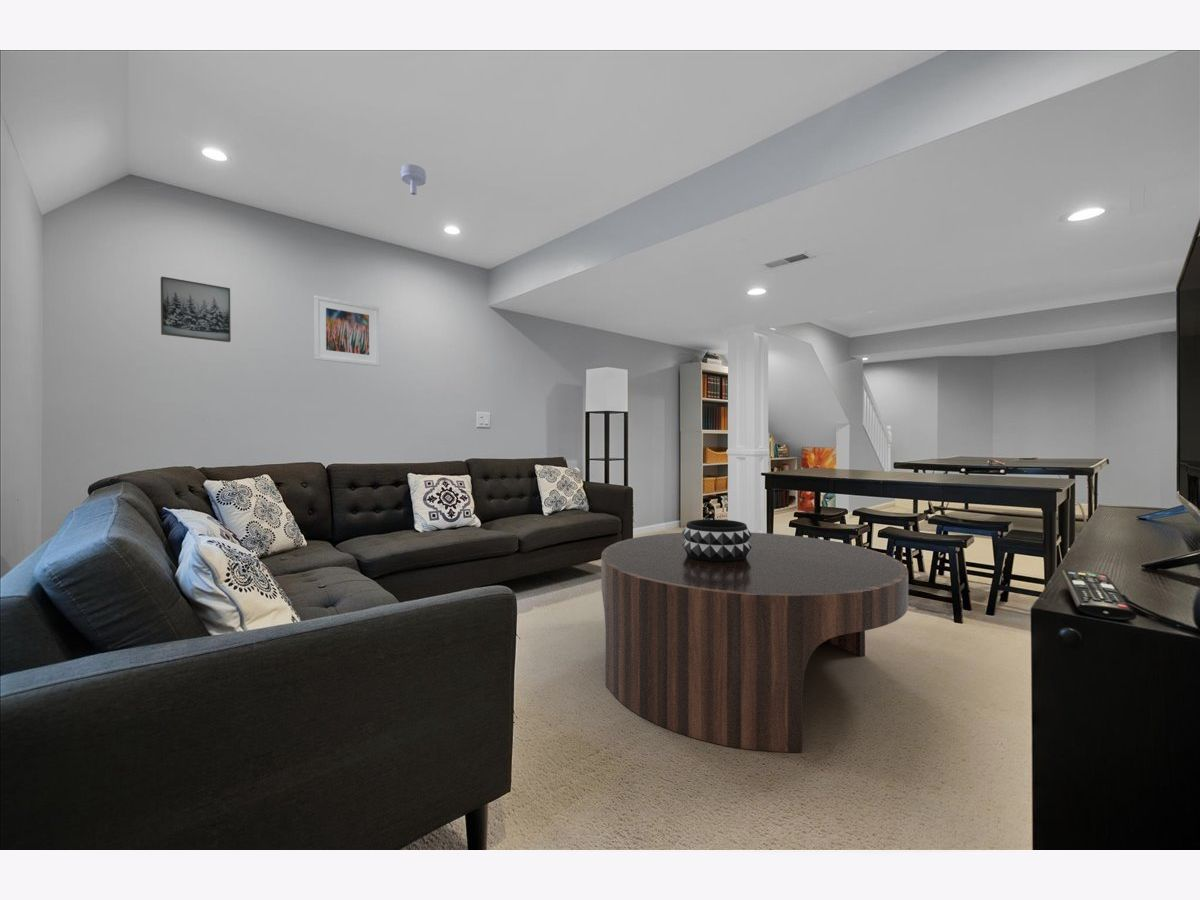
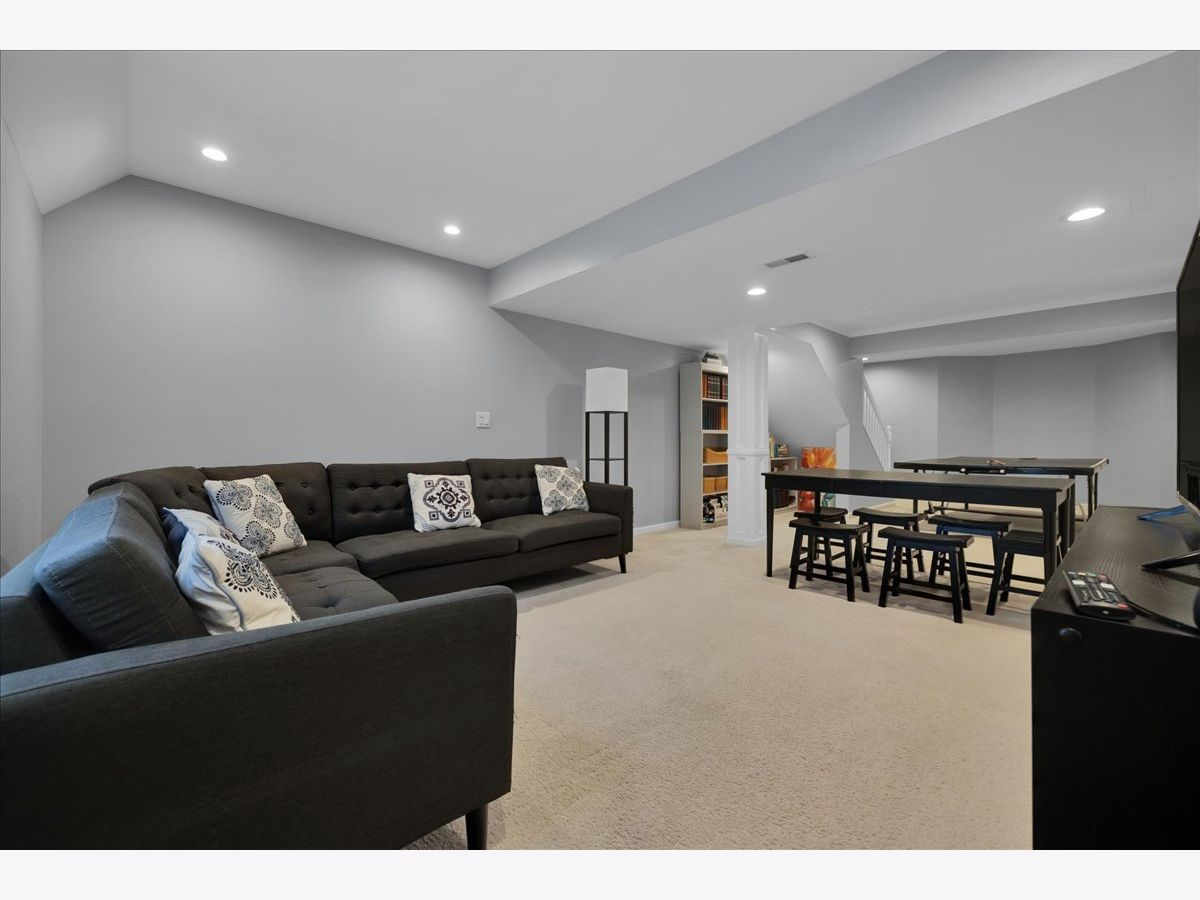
- decorative bowl (716, 539)
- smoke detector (413, 182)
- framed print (347, 332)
- coffee table (743, 612)
- wall art (196, 310)
